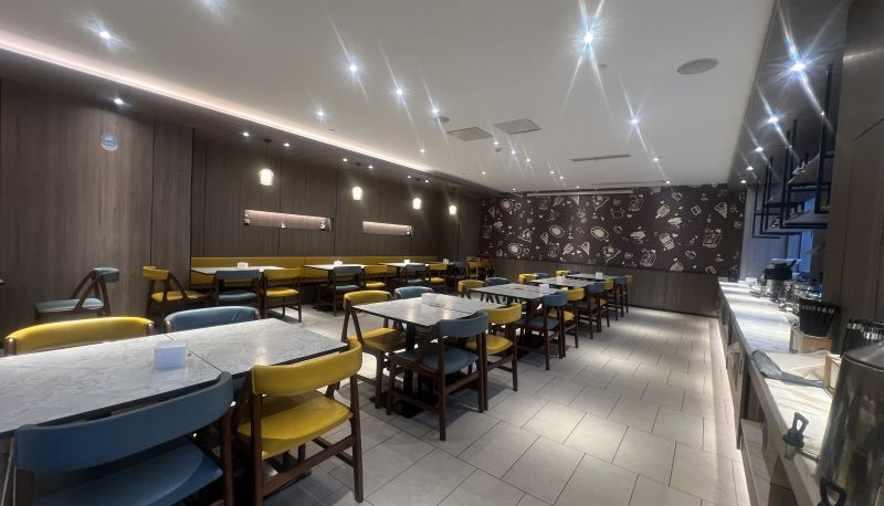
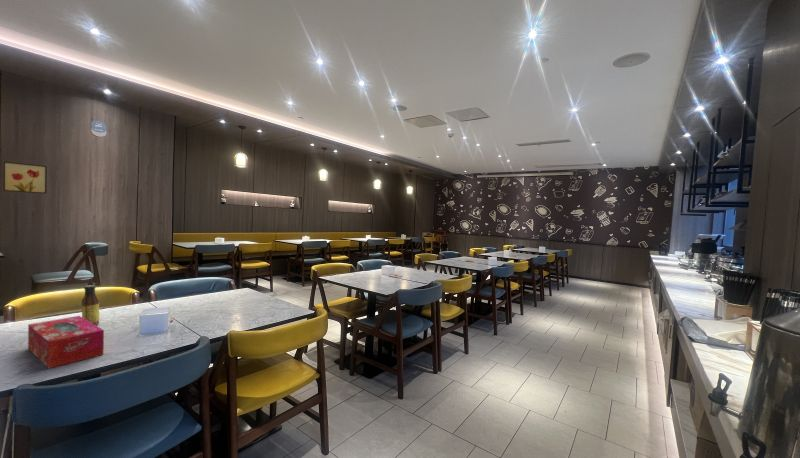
+ tissue box (65, 339)
+ wall art (25, 178)
+ sauce bottle (90, 305)
